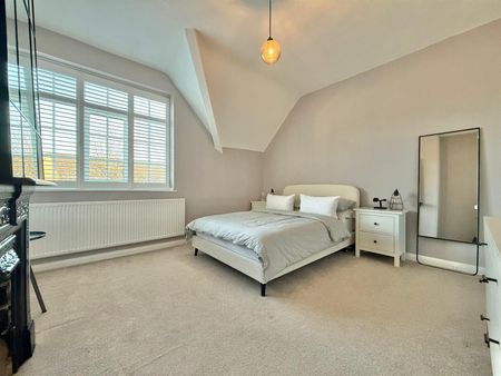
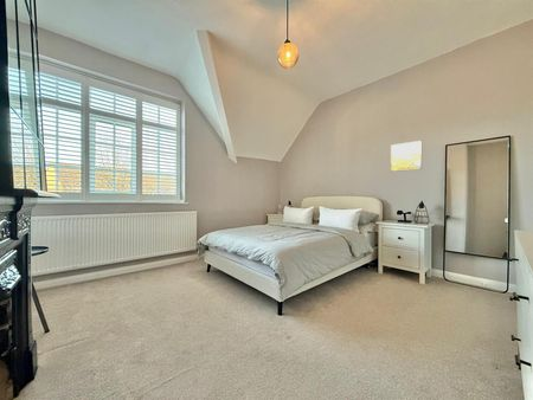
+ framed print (405, 156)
